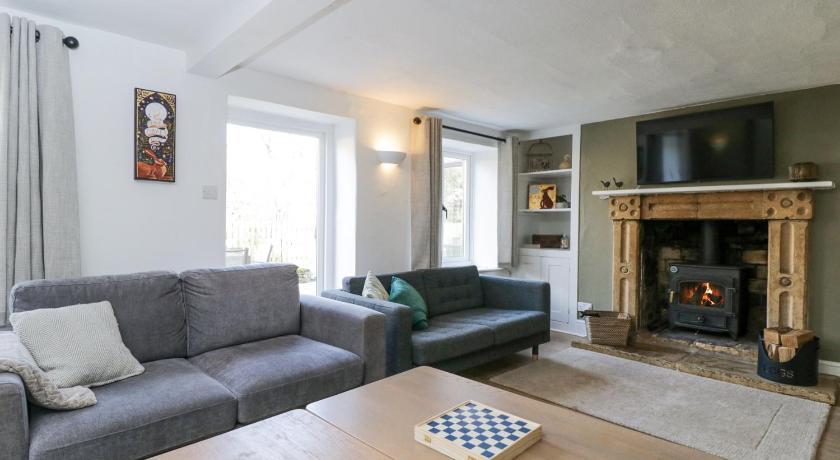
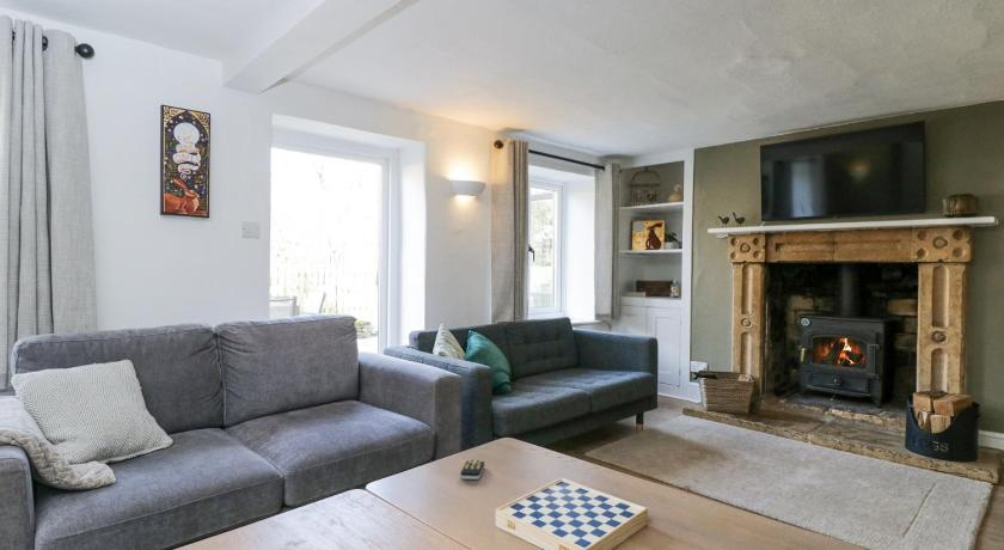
+ remote control (472, 469)
